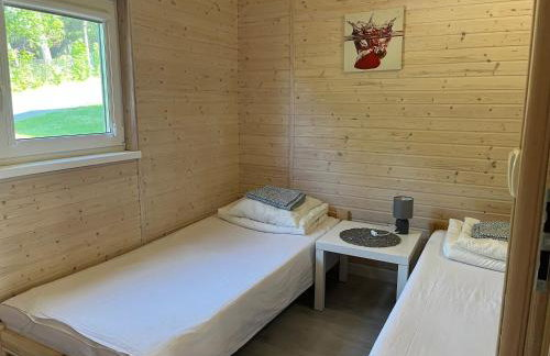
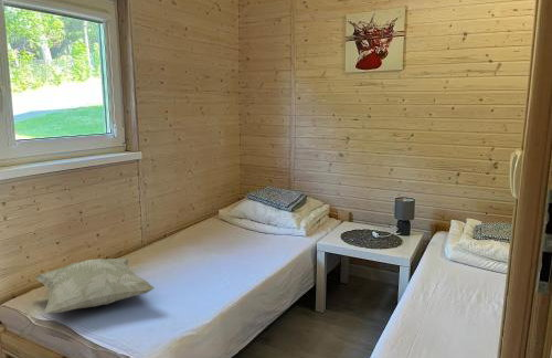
+ decorative pillow (93, 282)
